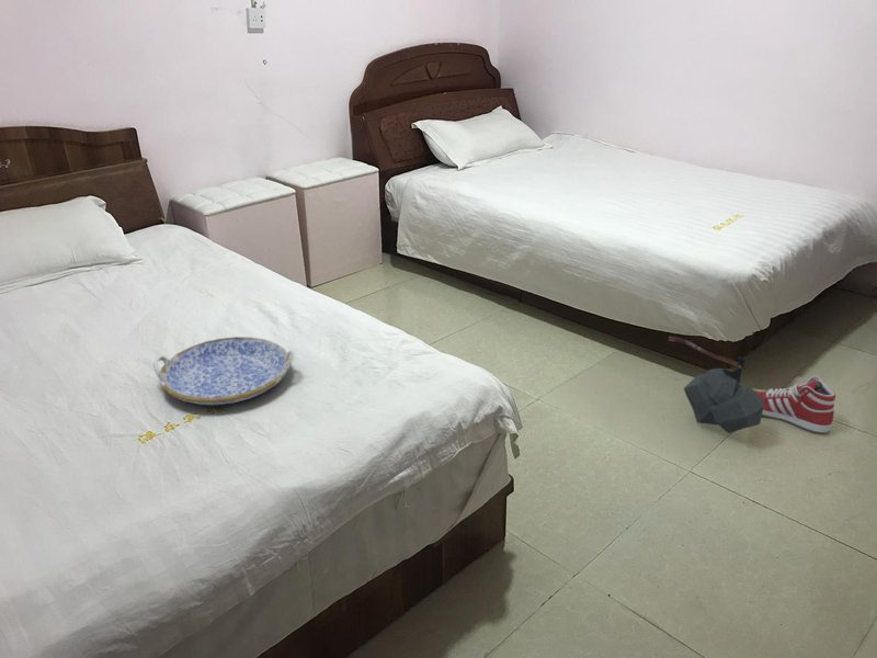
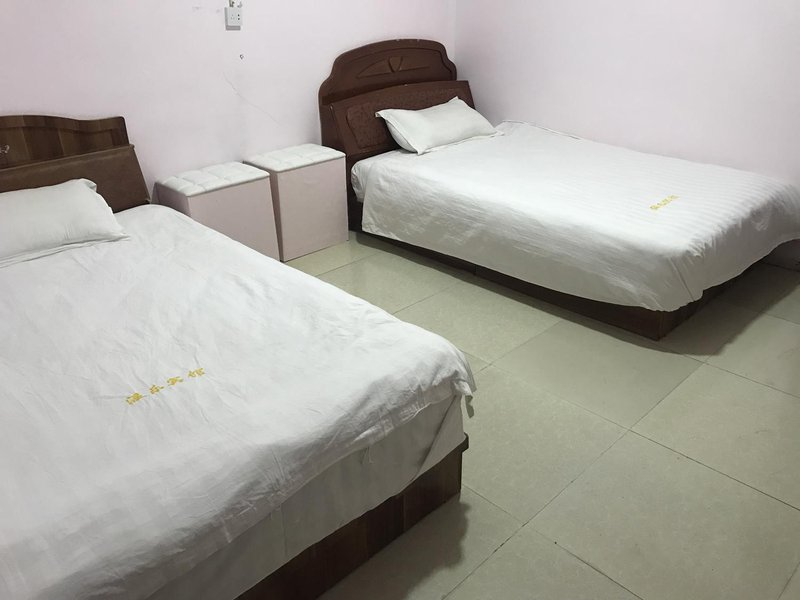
- sneaker (787, 395)
- serving tray (226, 367)
- bag (711, 385)
